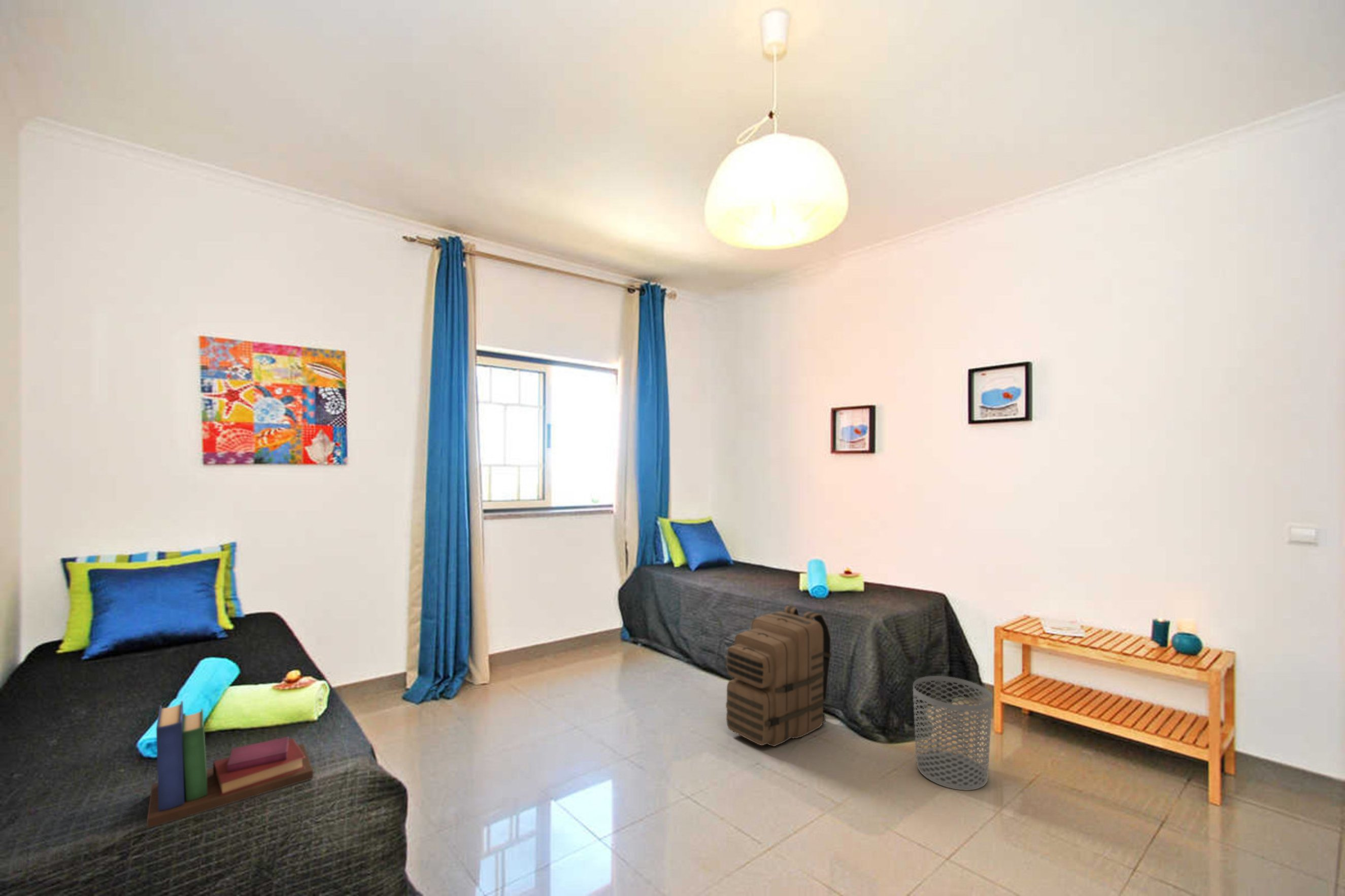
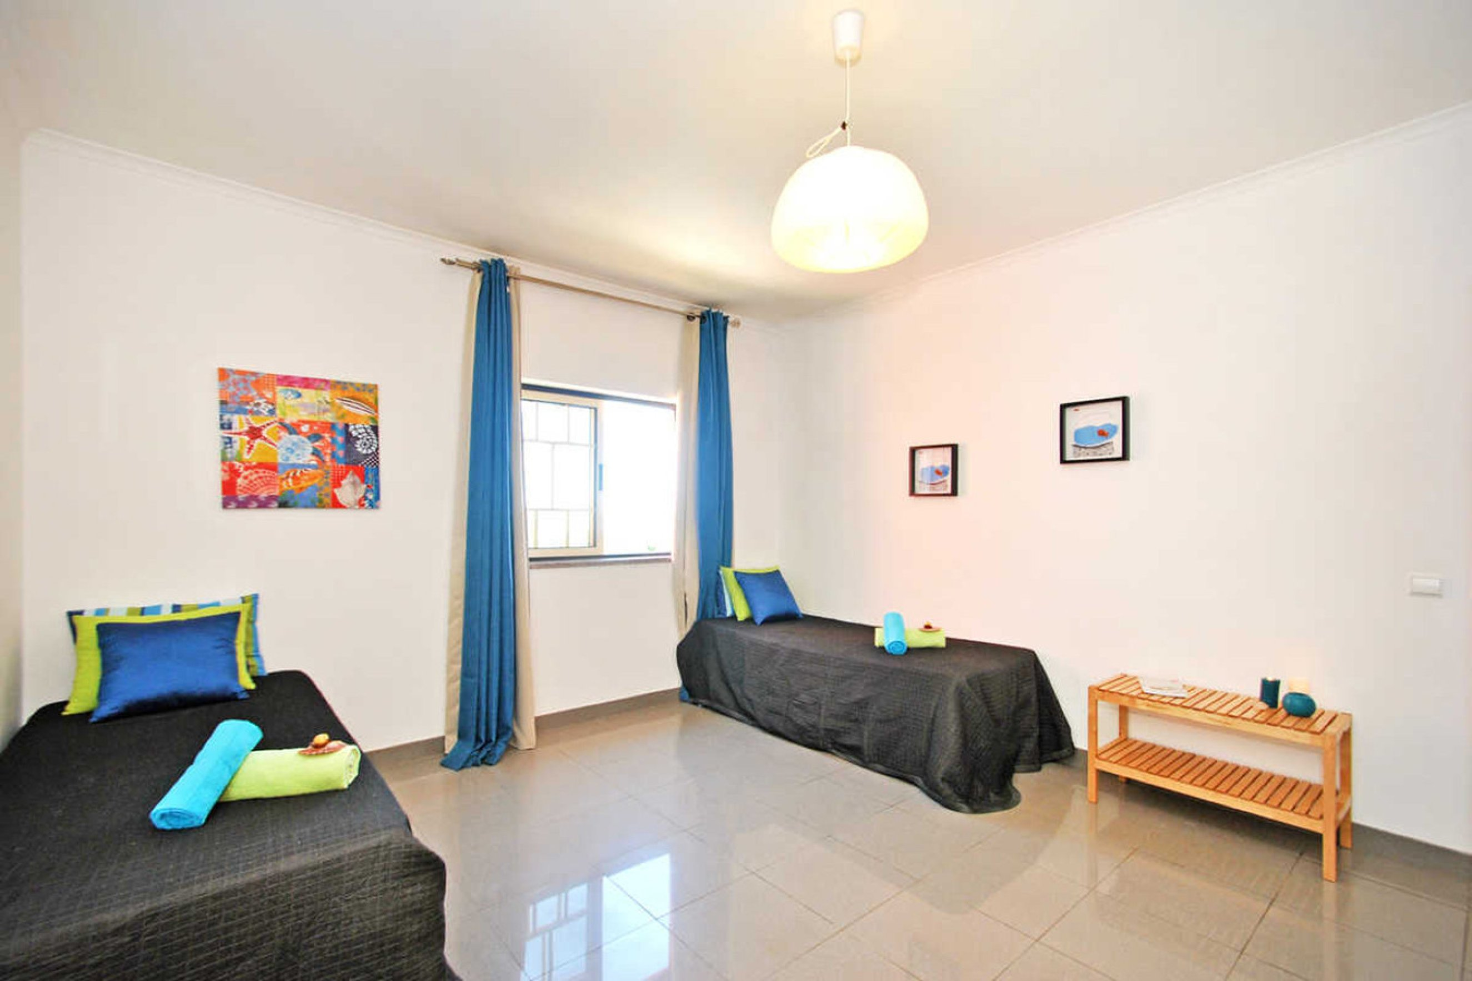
- book (236, 747)
- waste bin (951, 731)
- backpack (779, 671)
